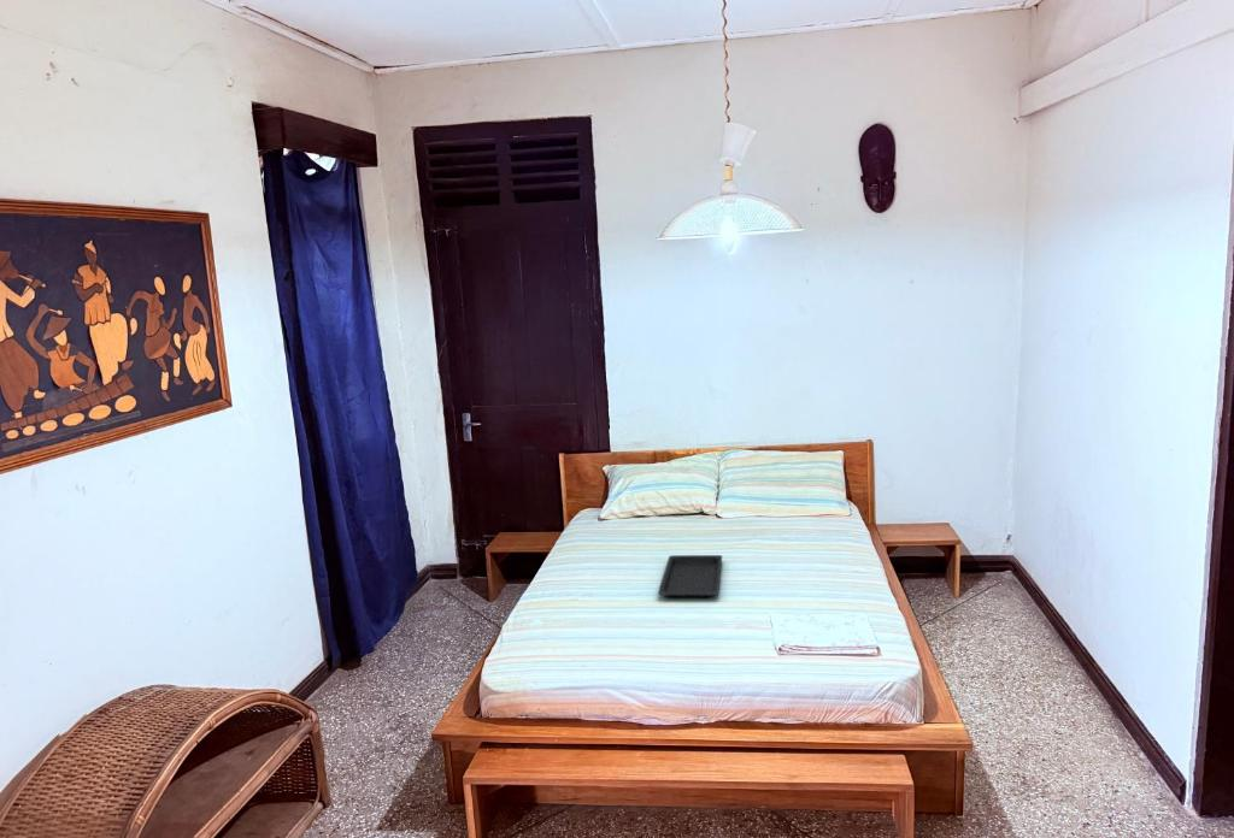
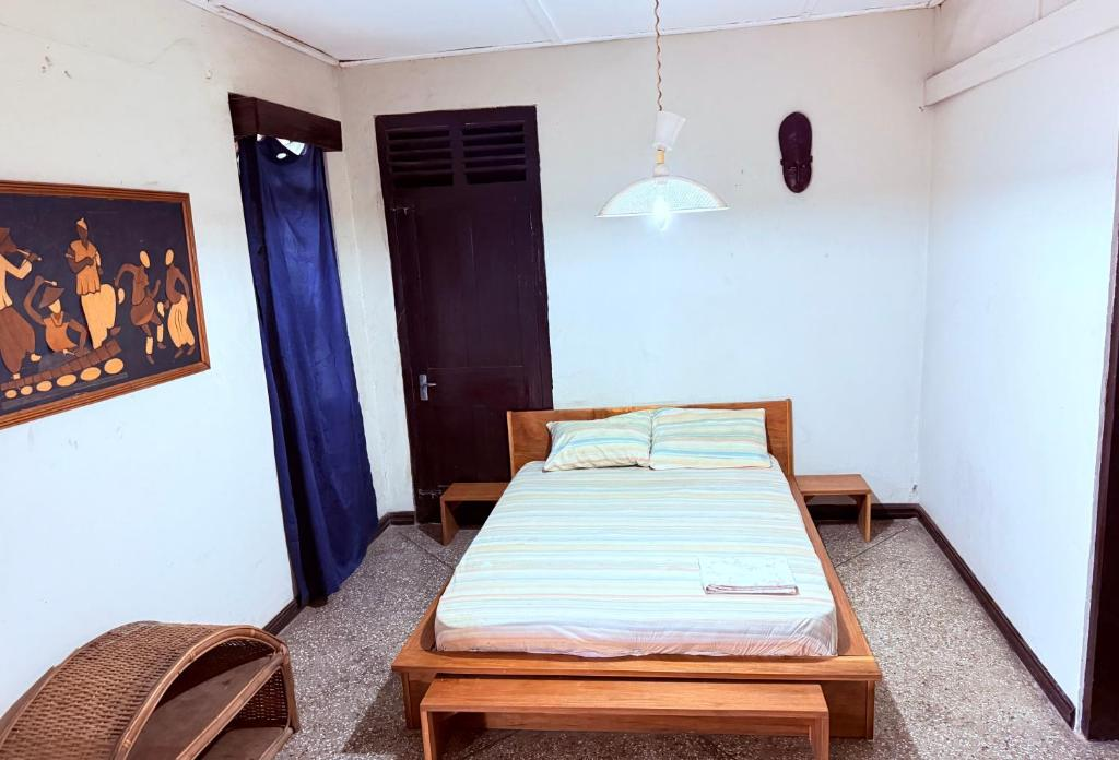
- serving tray (692, 576)
